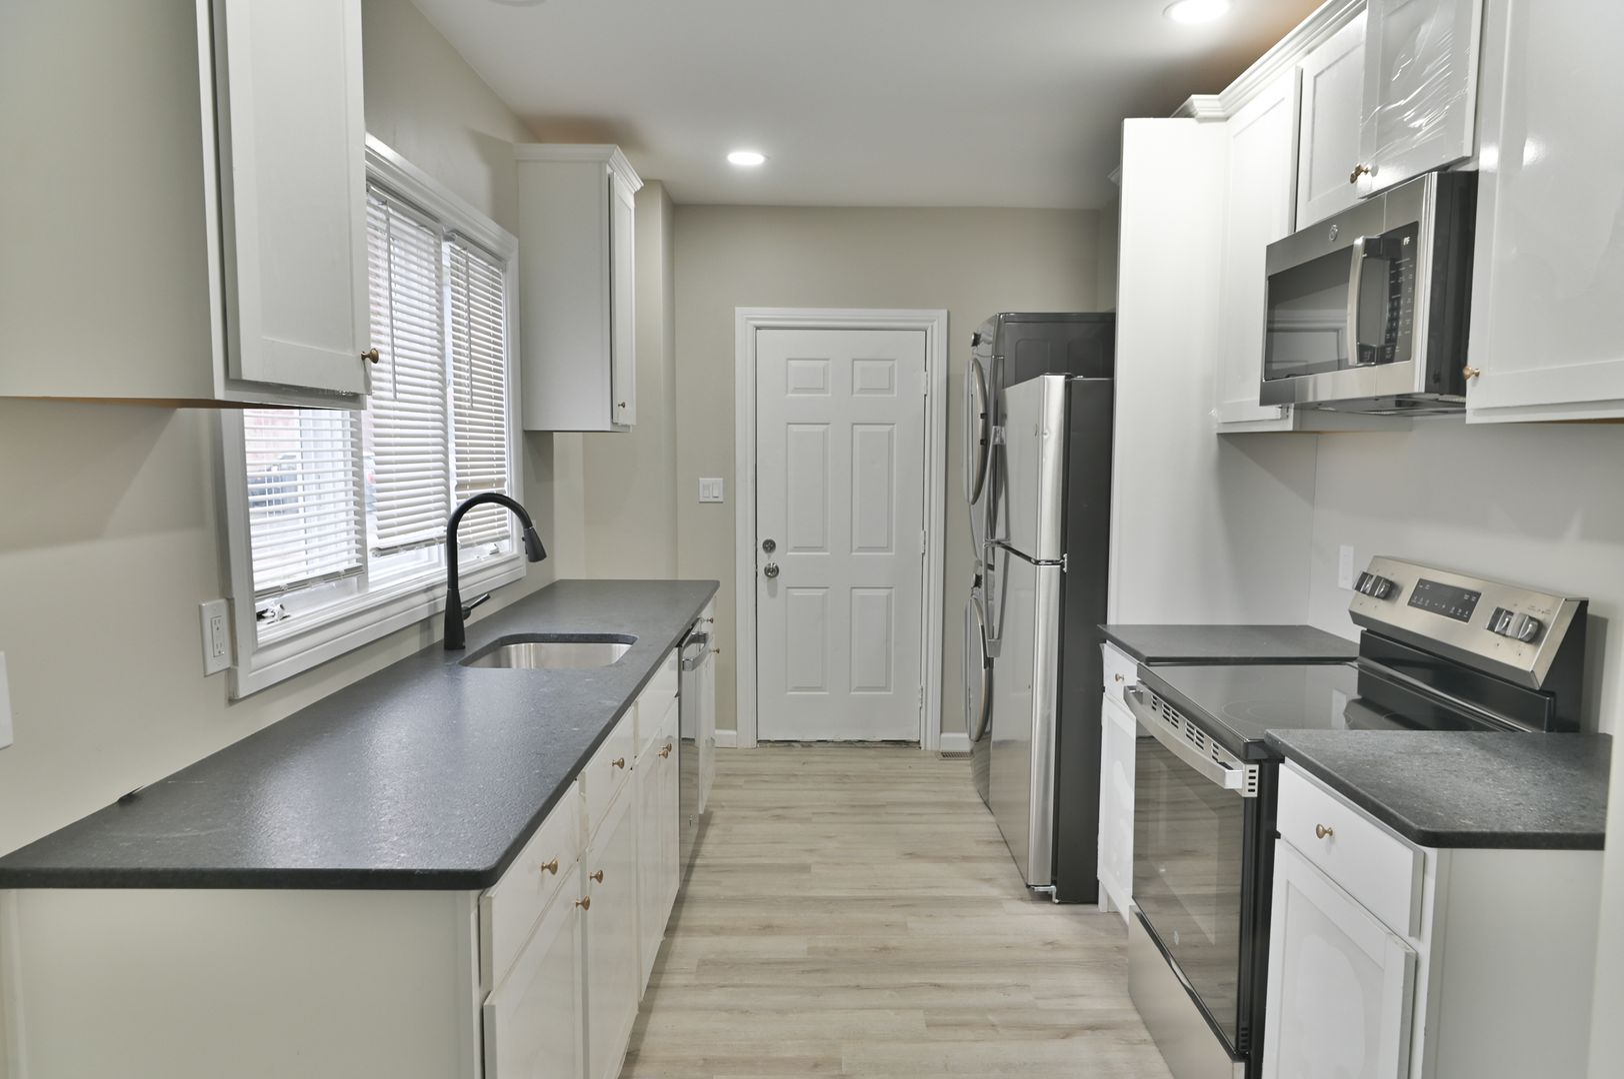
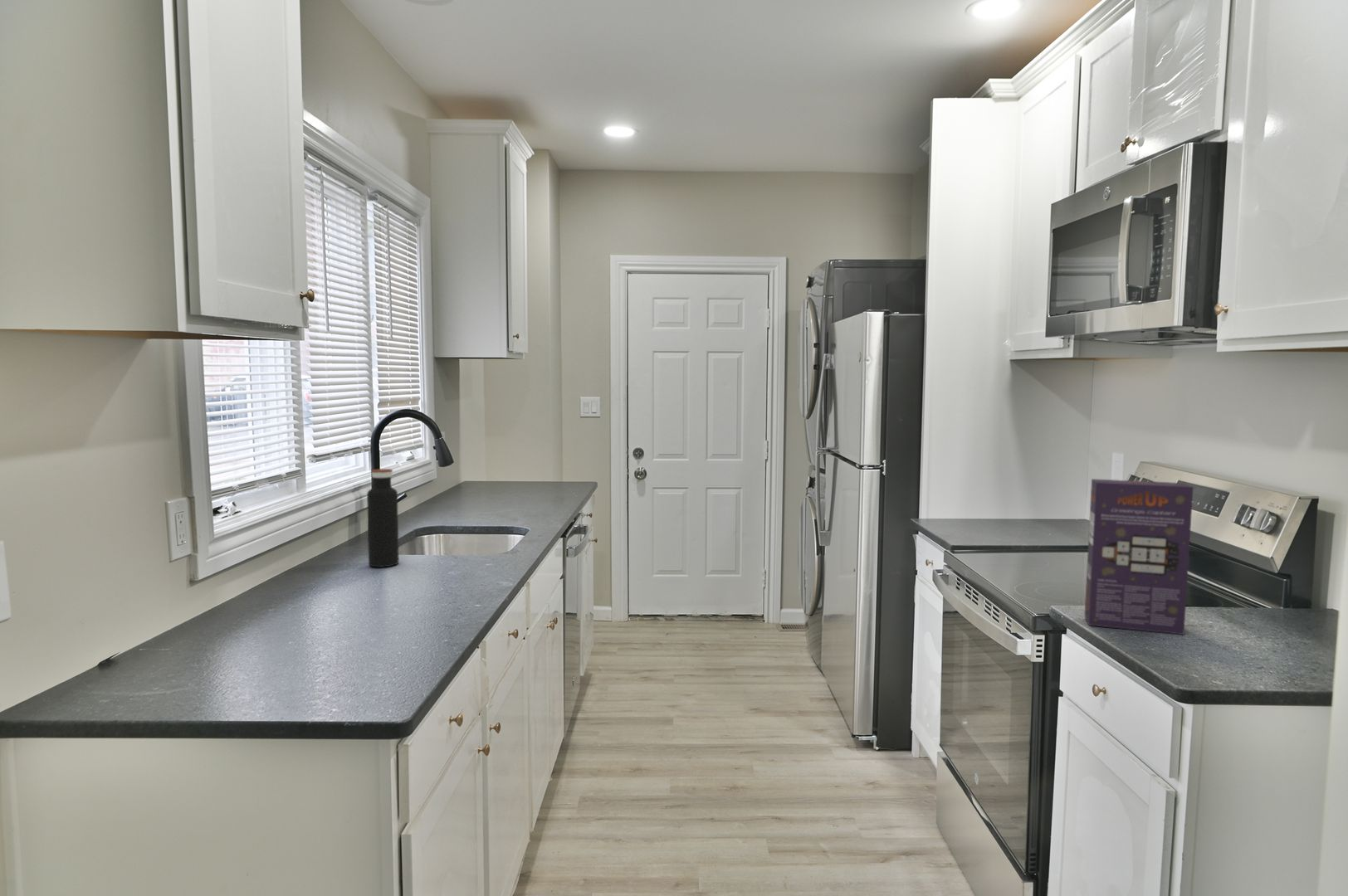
+ water bottle (383, 517)
+ cereal box (1136, 554)
